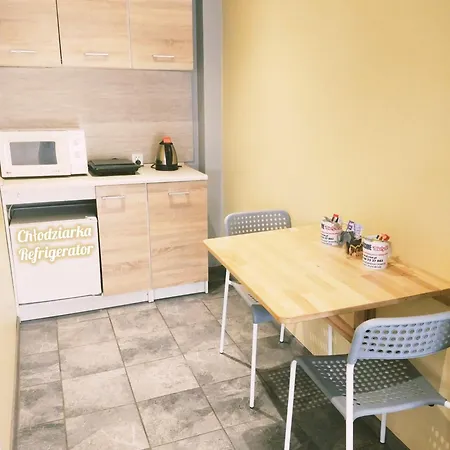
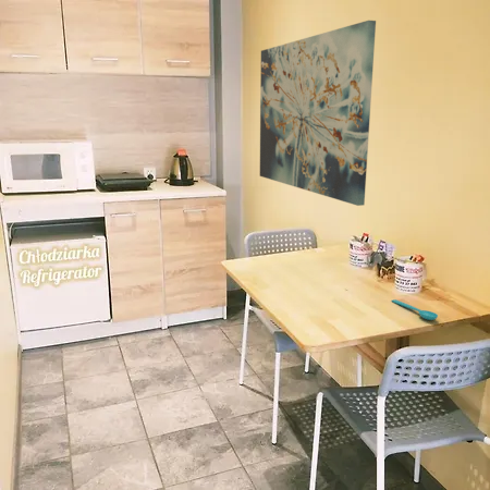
+ wall art (304, 115)
+ spoon (413, 308)
